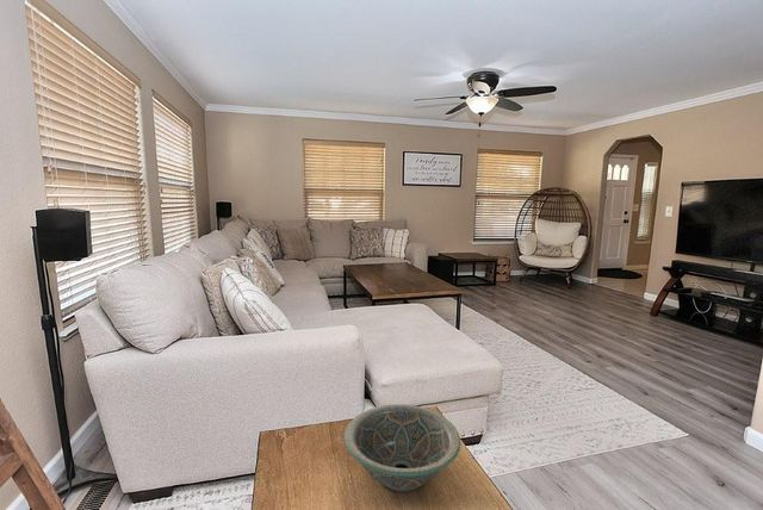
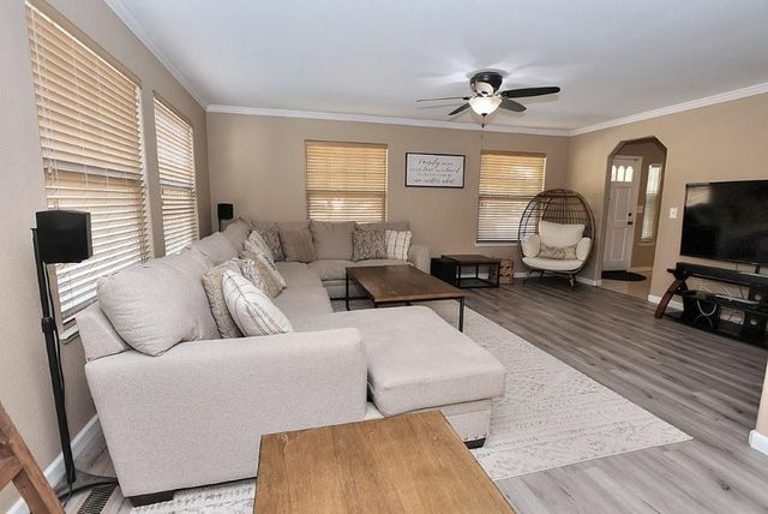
- decorative bowl (401, 453)
